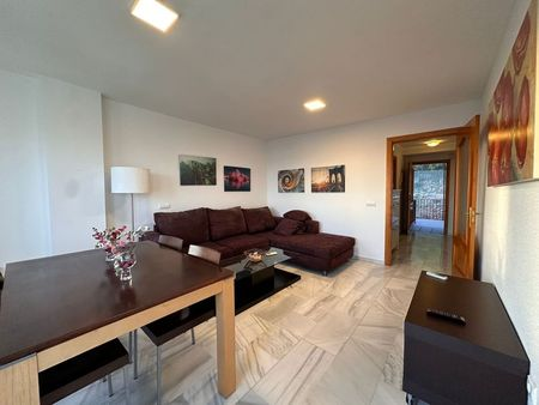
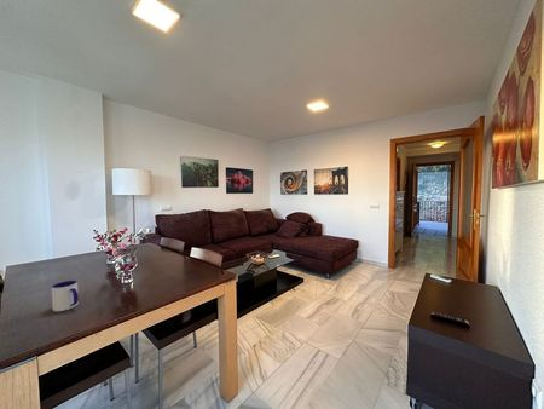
+ mug (68, 295)
